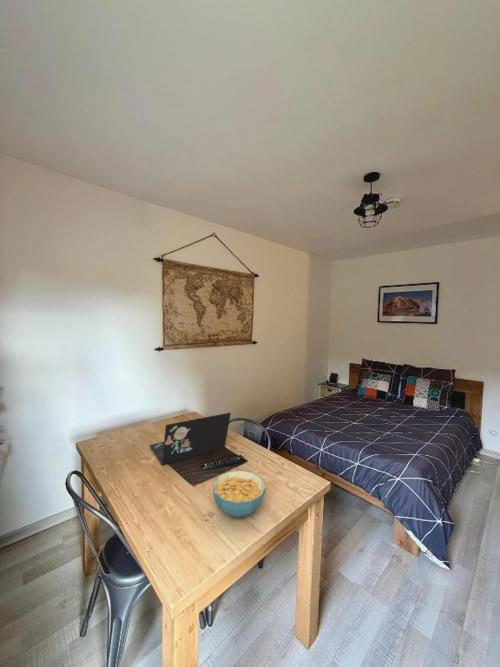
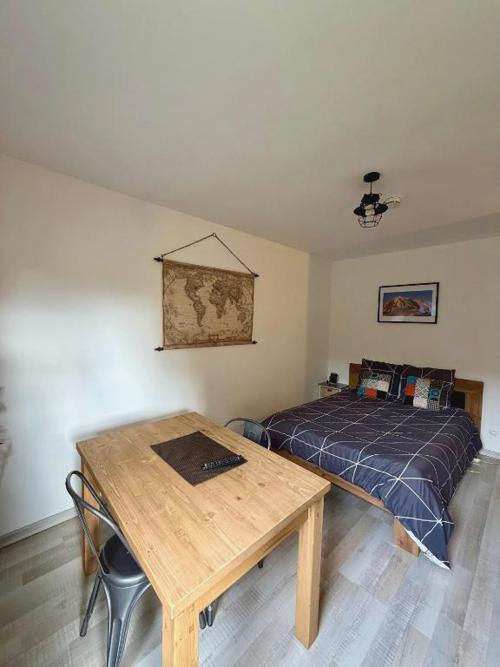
- laptop (189, 429)
- cereal bowl (238, 497)
